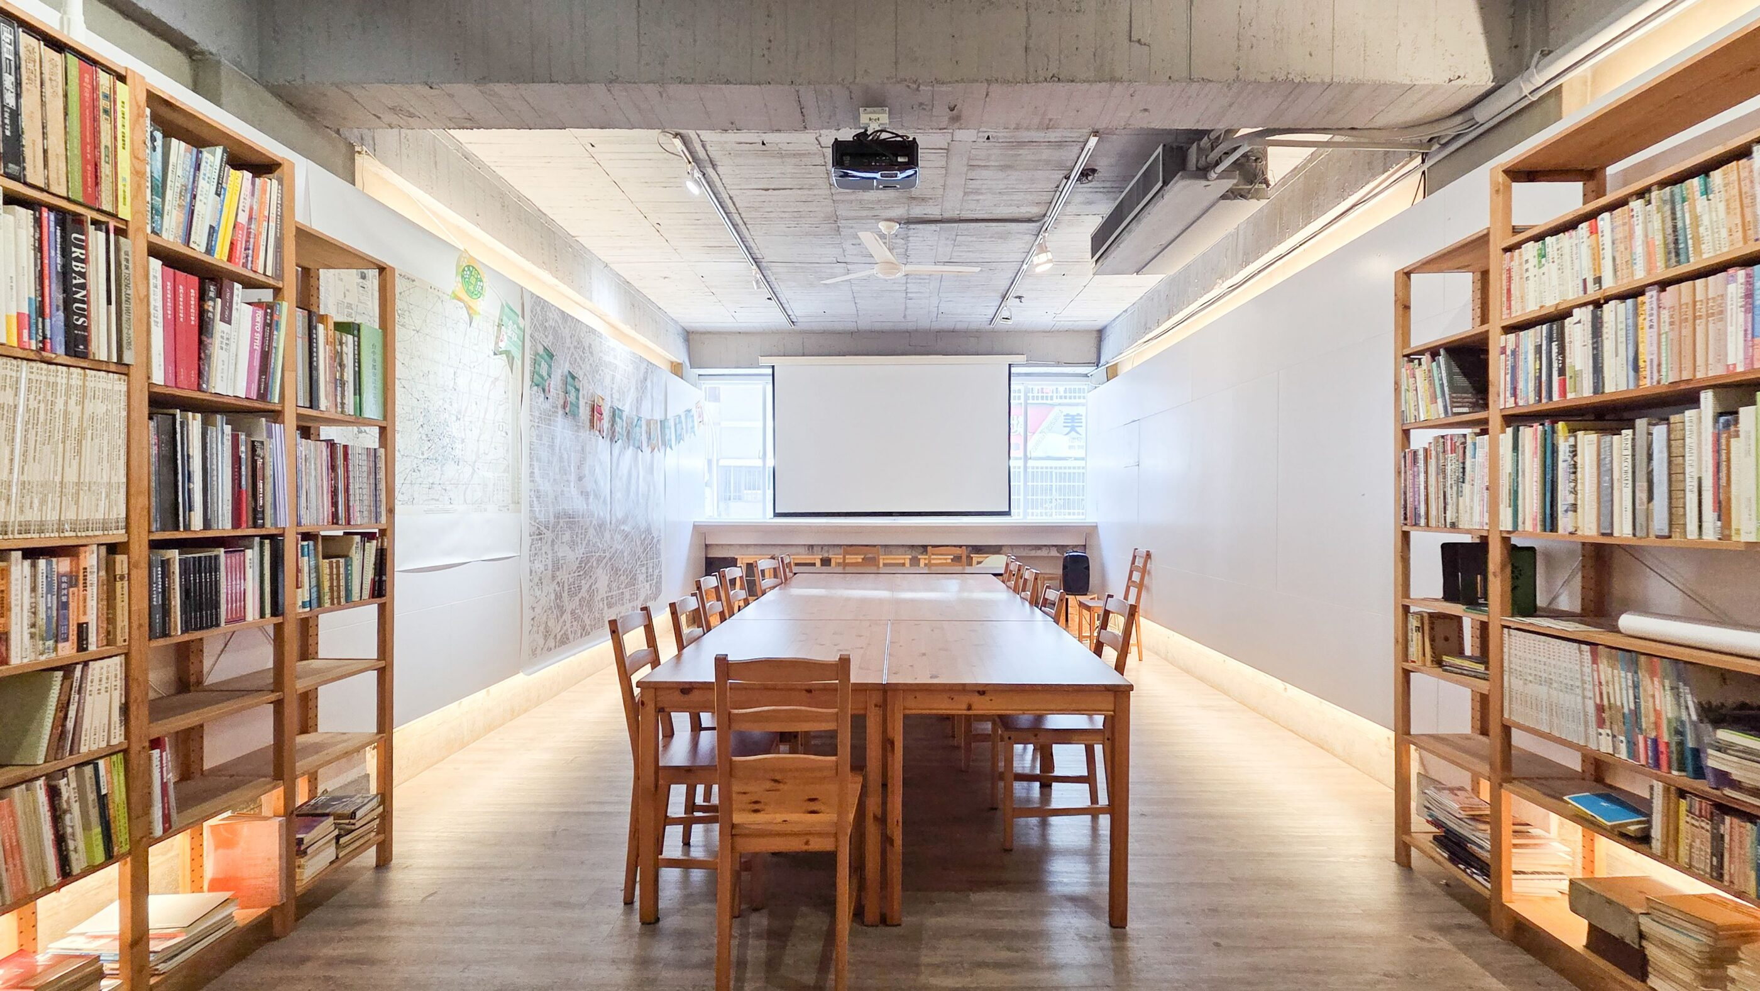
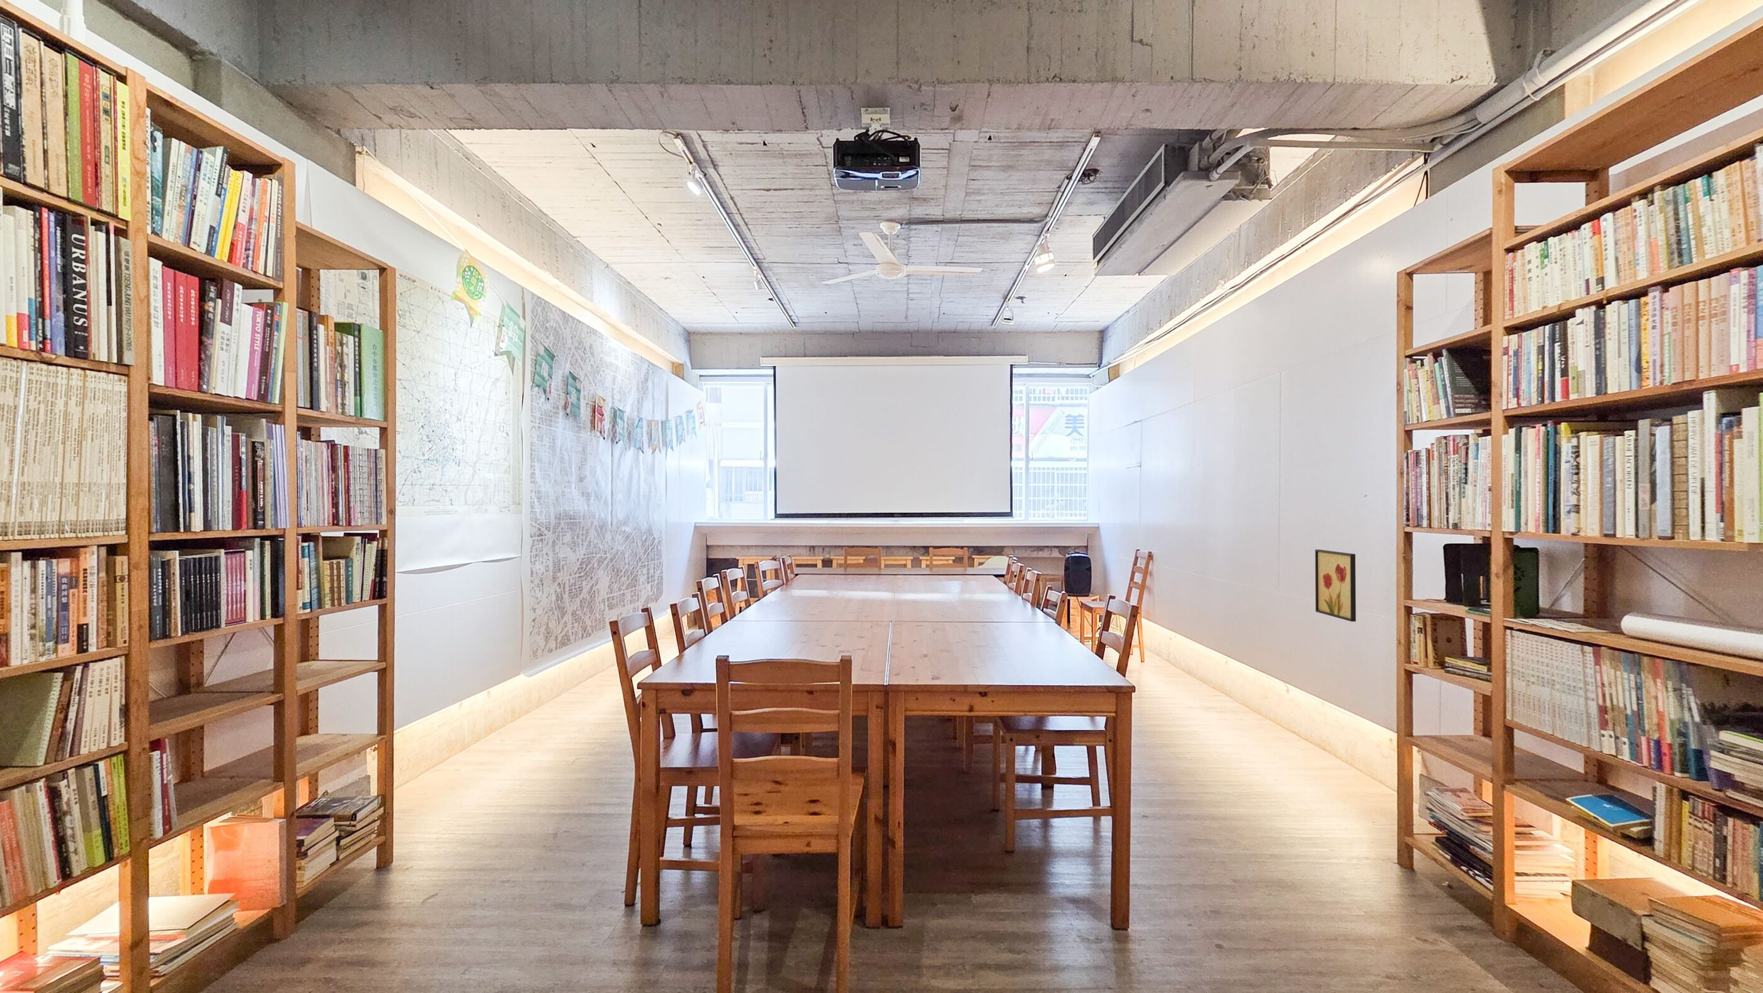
+ wall art (1336, 584)
